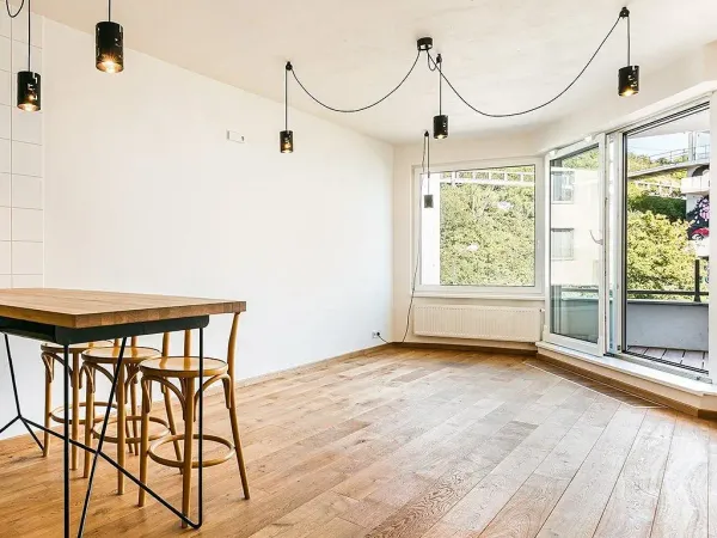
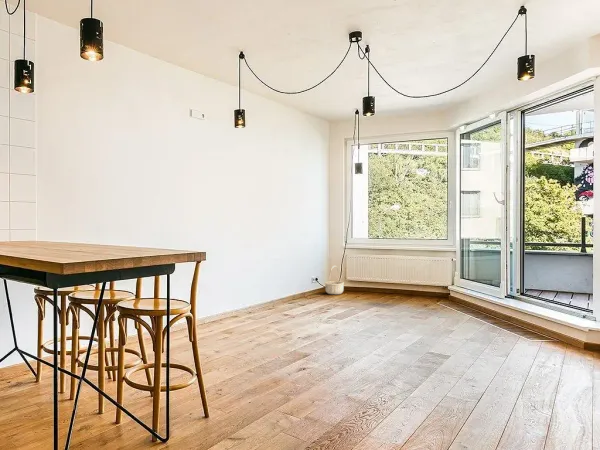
+ basket (334, 282)
